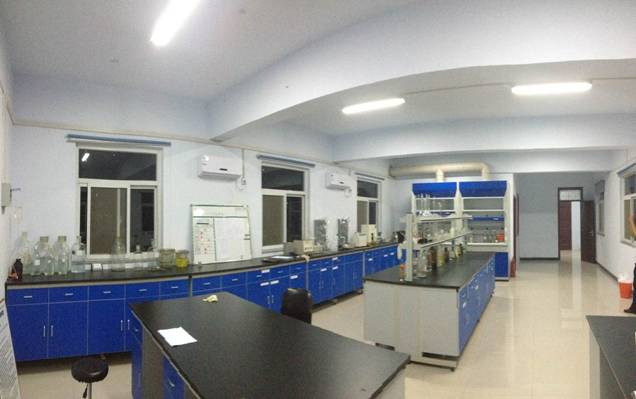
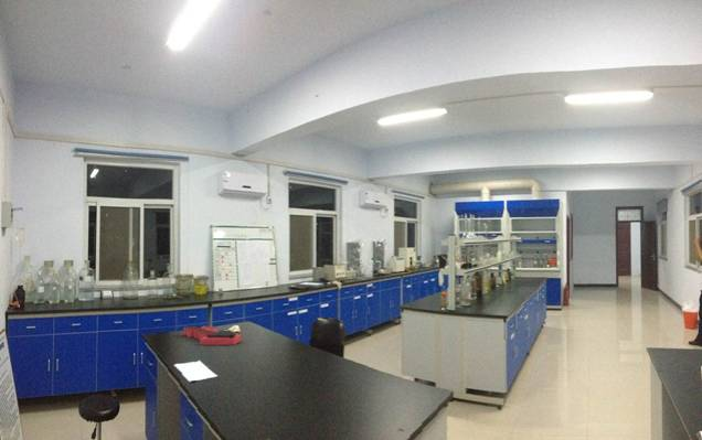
+ organizer tray (211, 334)
